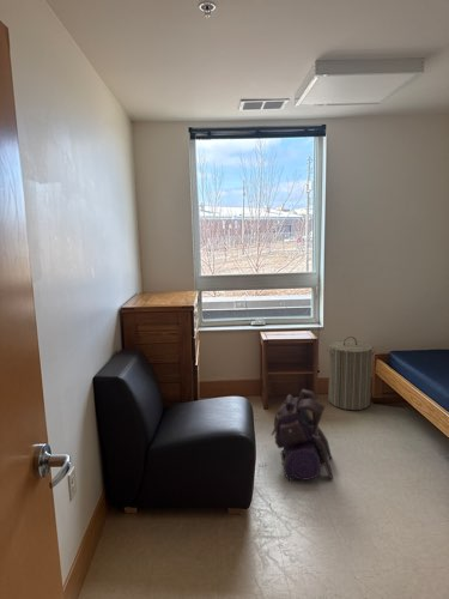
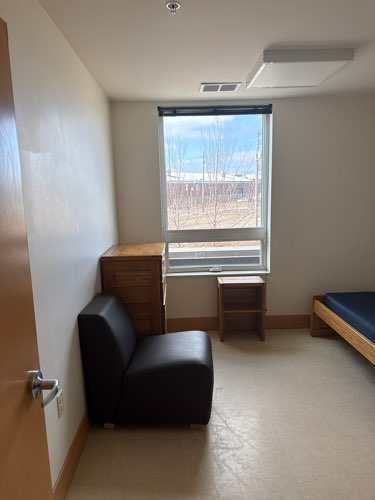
- laundry hamper (350, 369)
- backpack (301, 429)
